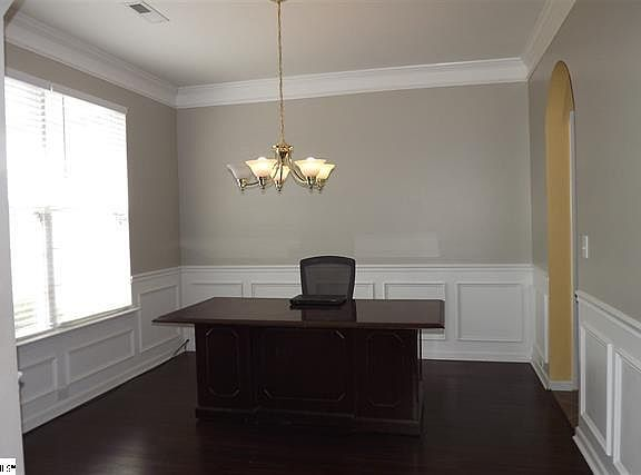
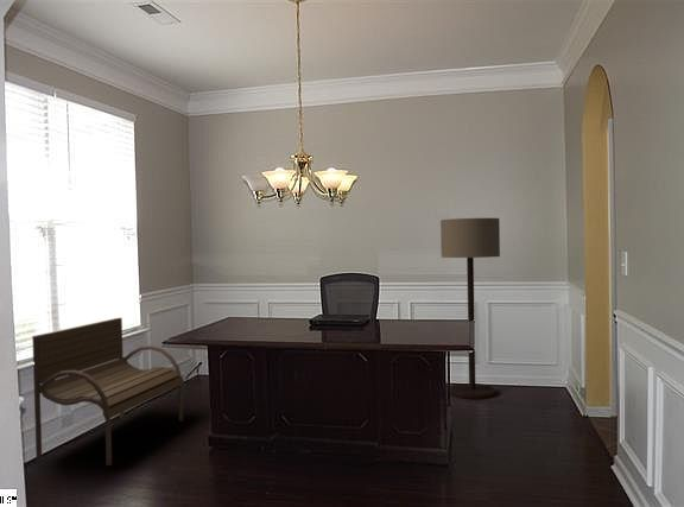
+ bench (115, 381)
+ floor lamp (470, 305)
